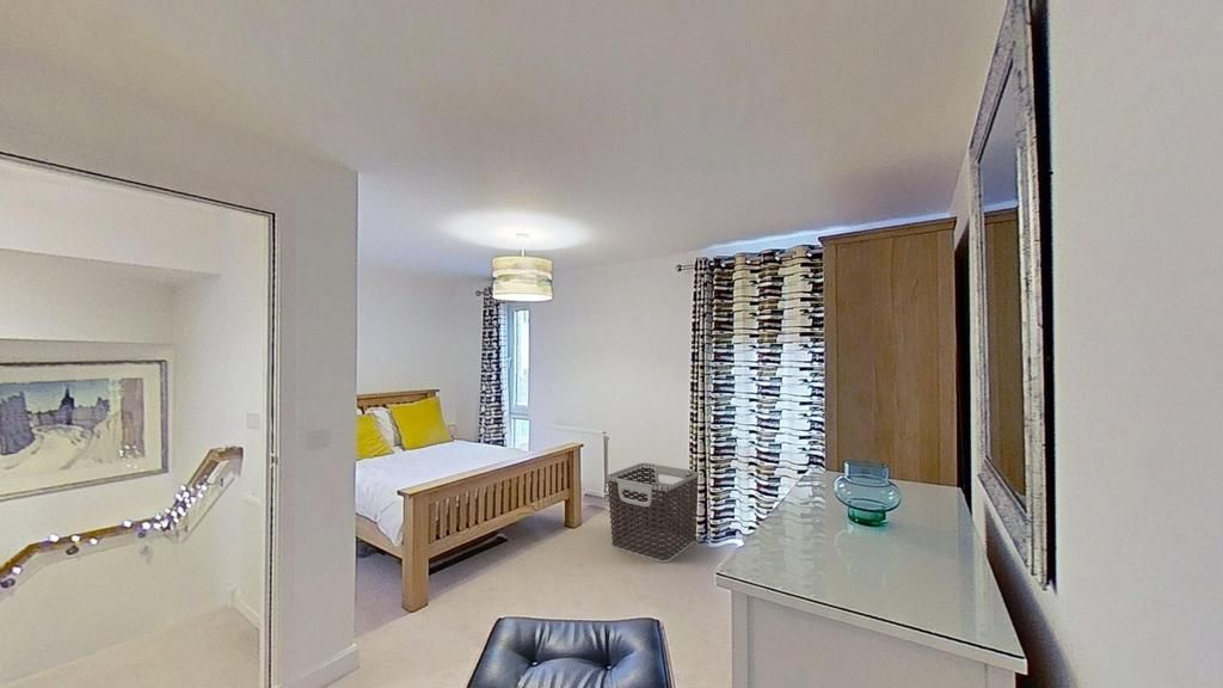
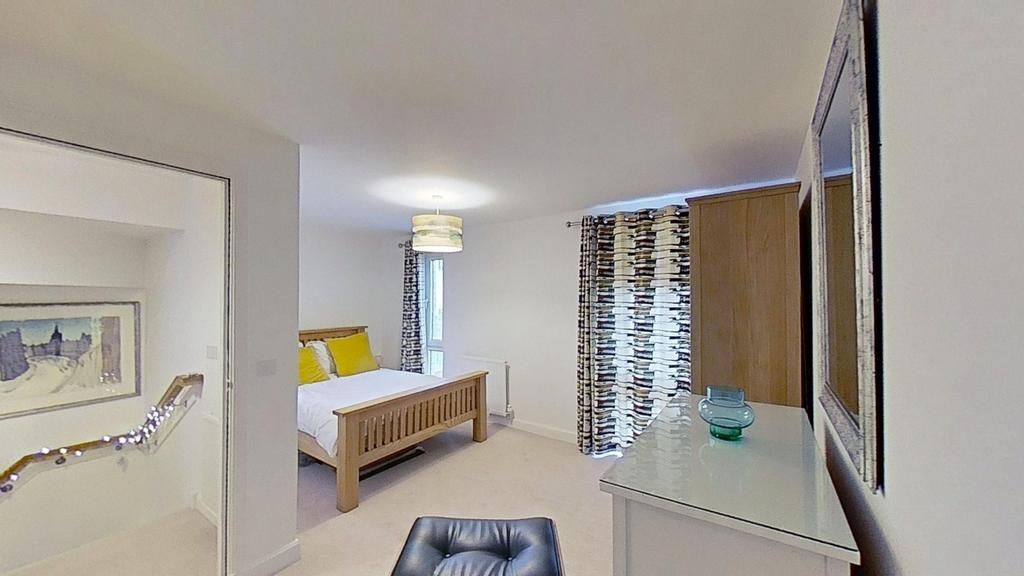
- clothes hamper (653, 509)
